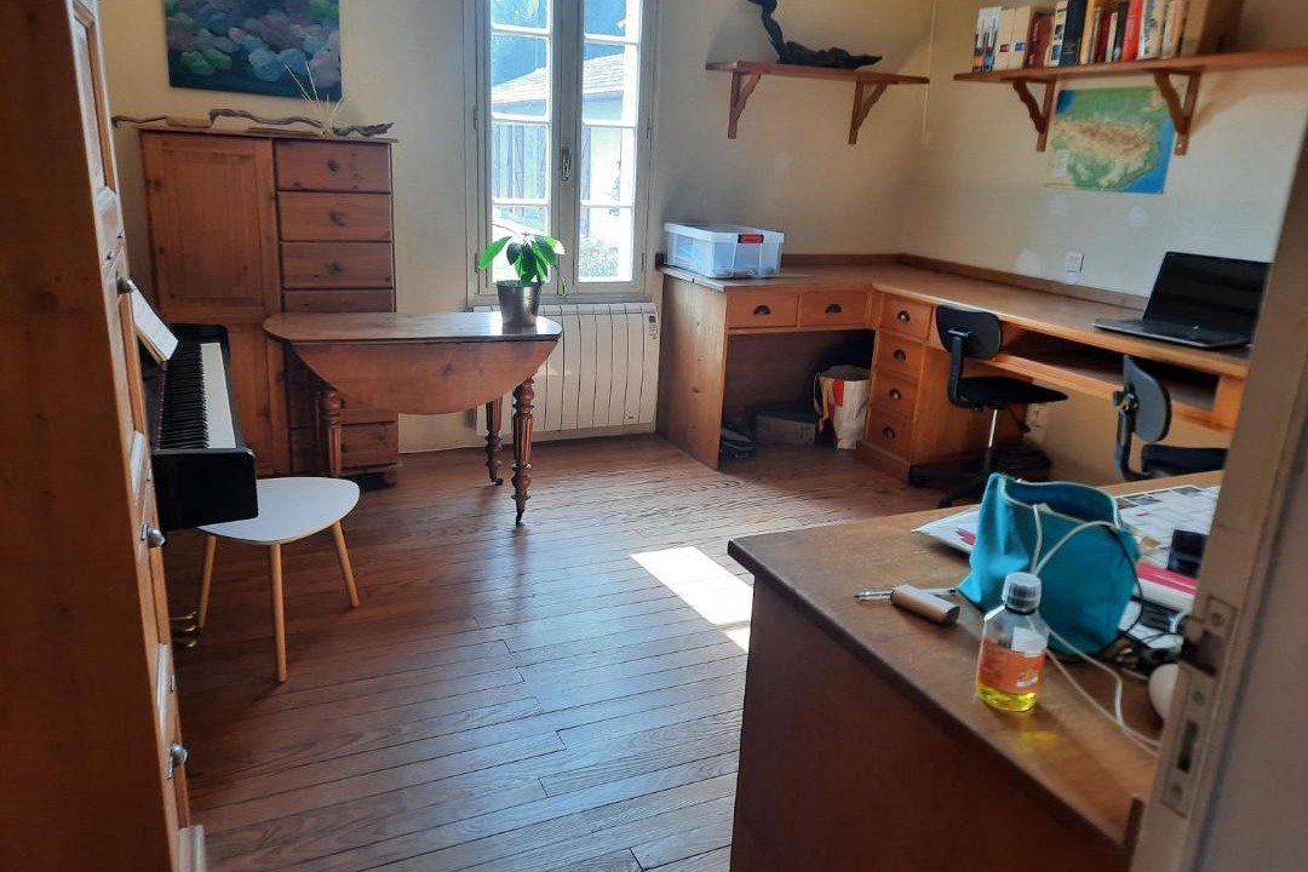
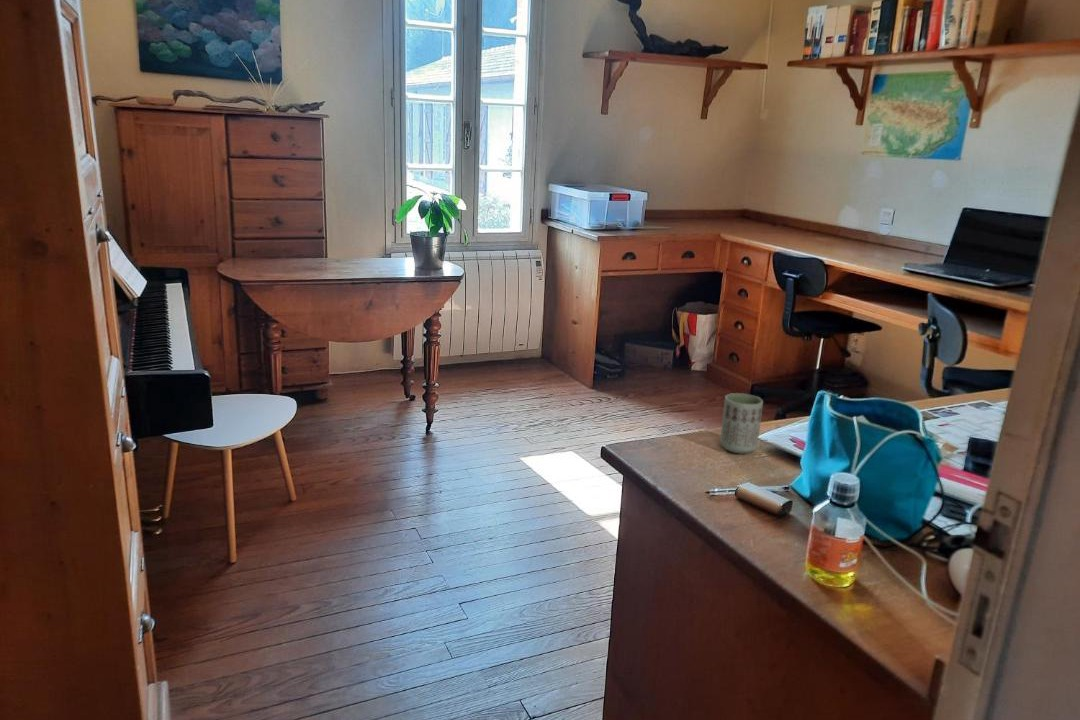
+ cup (740, 423)
